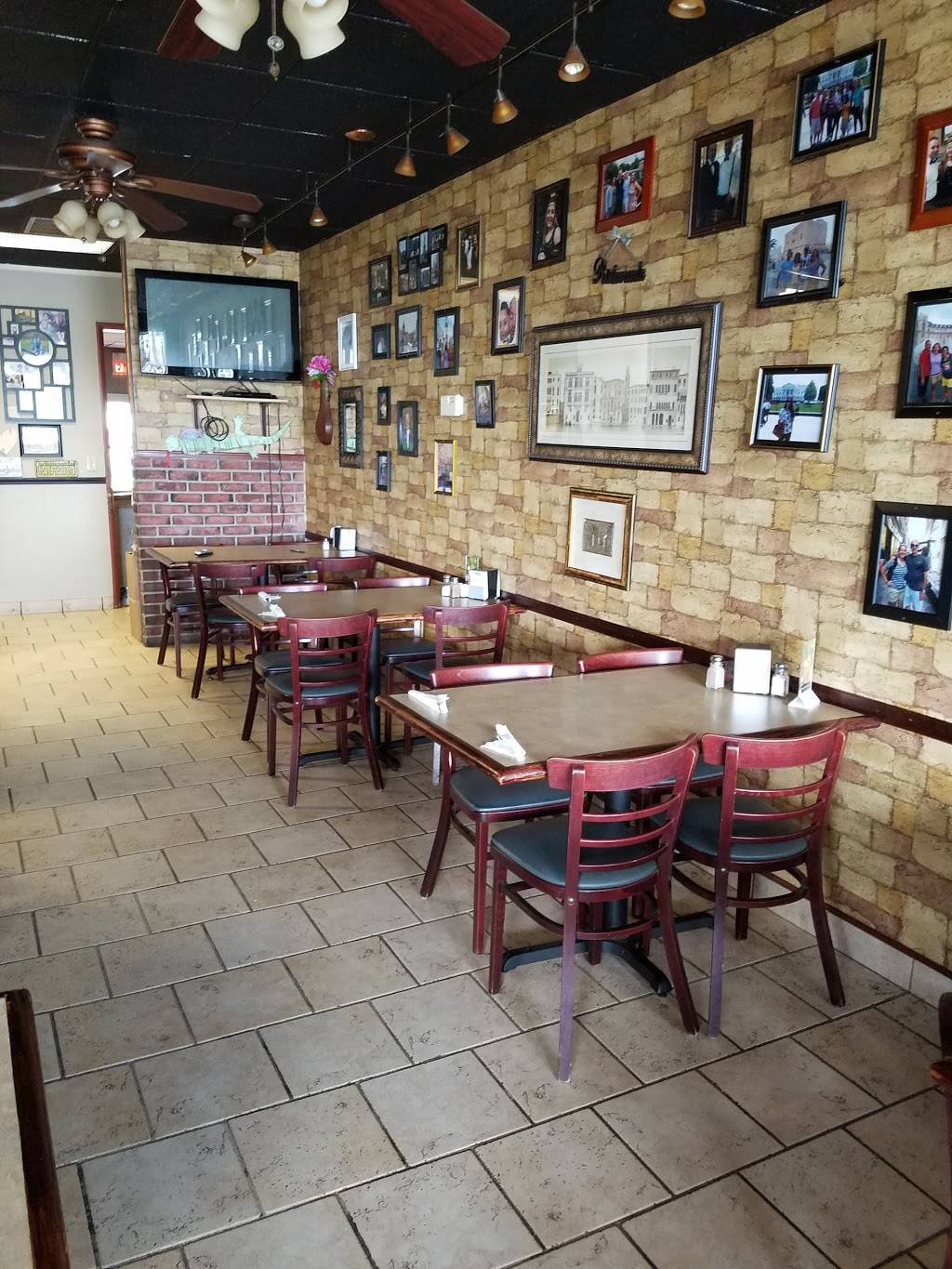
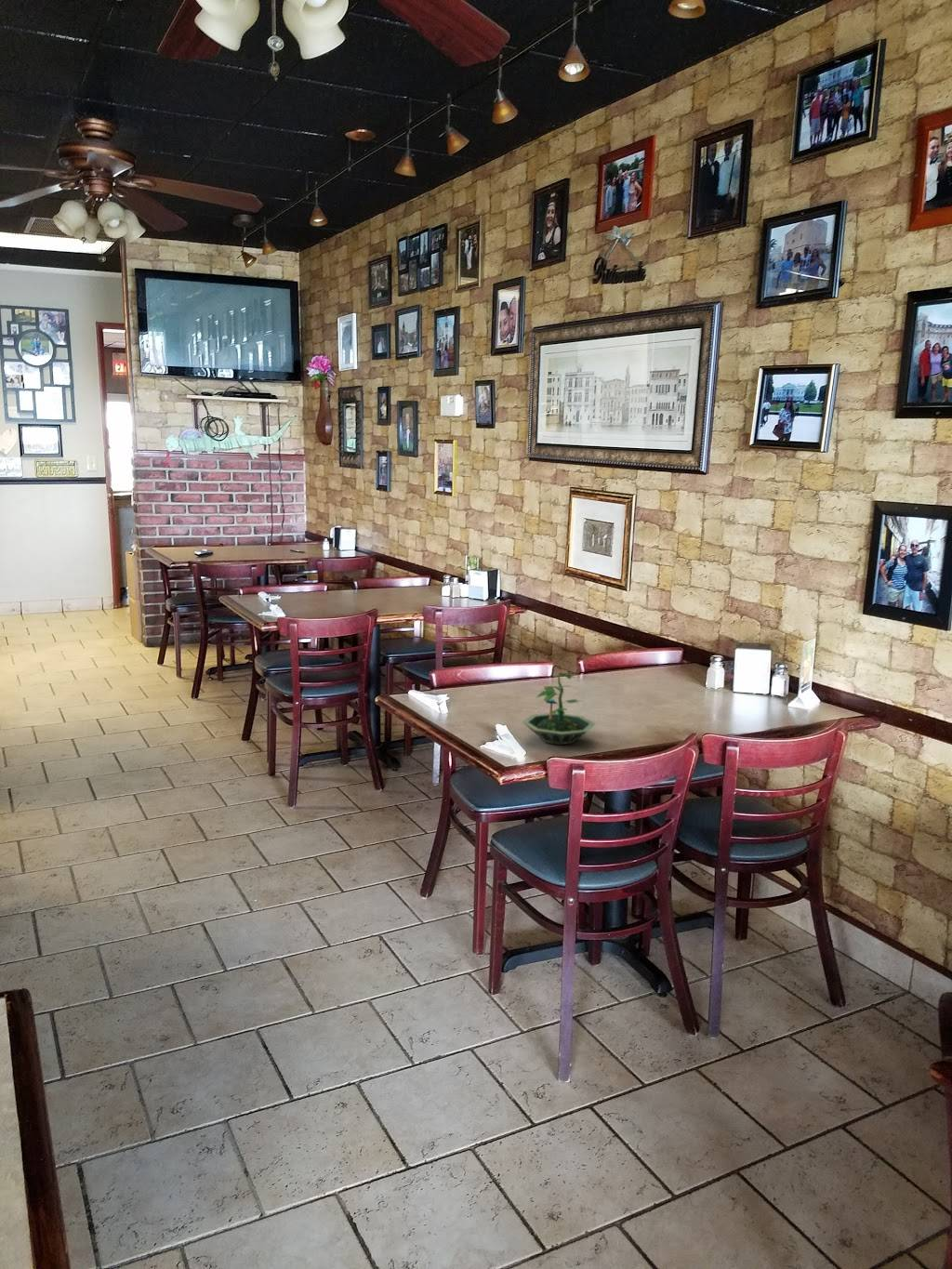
+ terrarium (561, 684)
